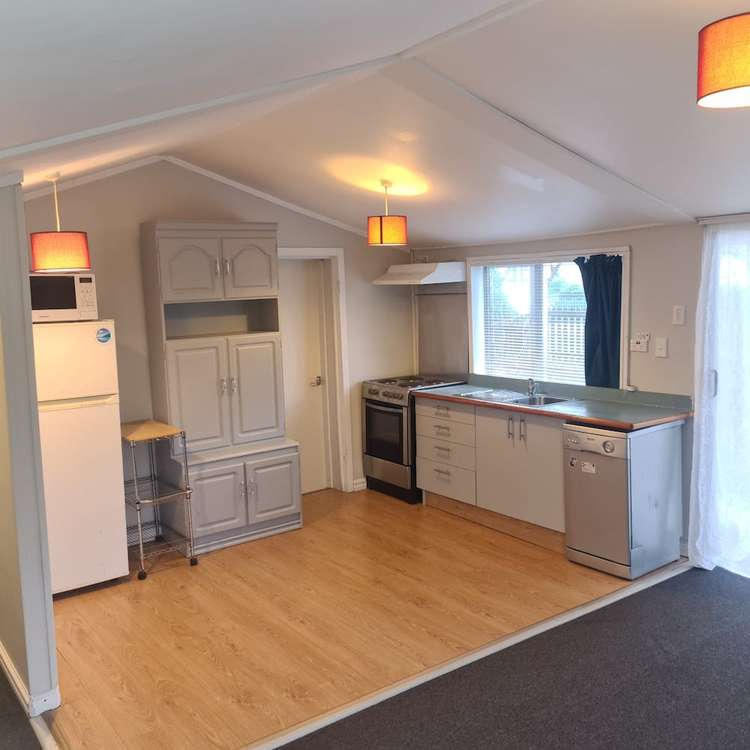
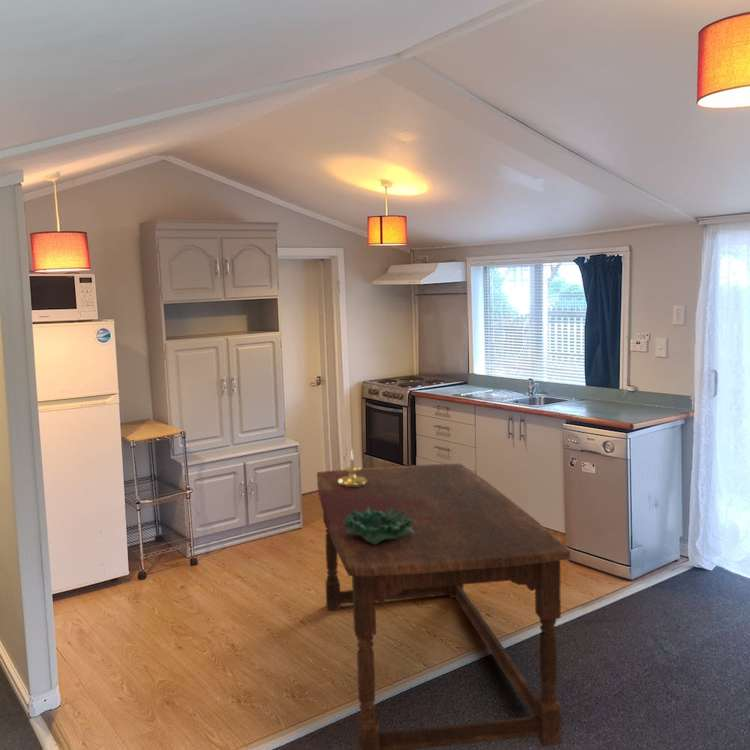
+ decorative bowl (379, 524)
+ candle holder (352, 465)
+ dining table (419, 583)
